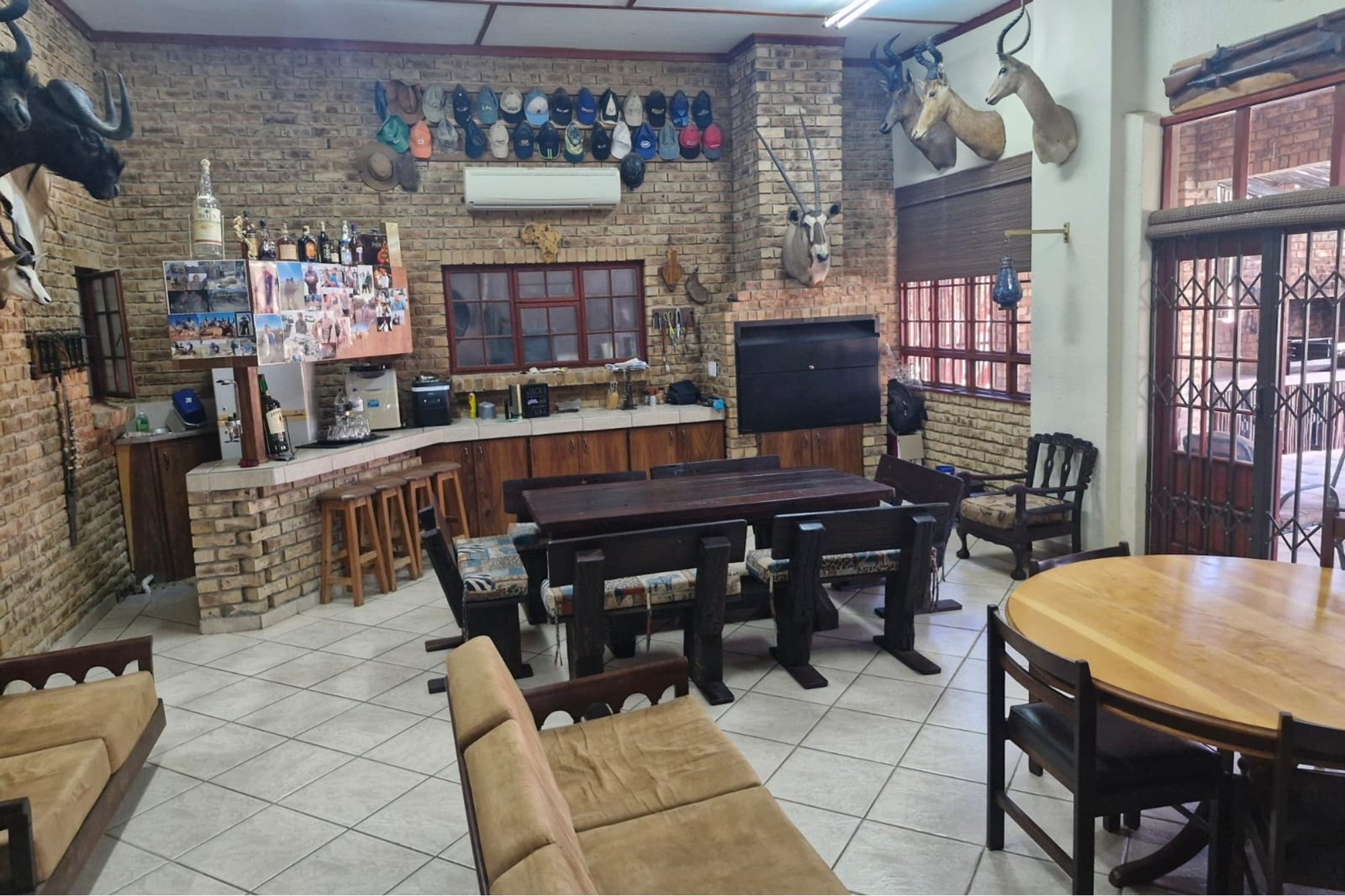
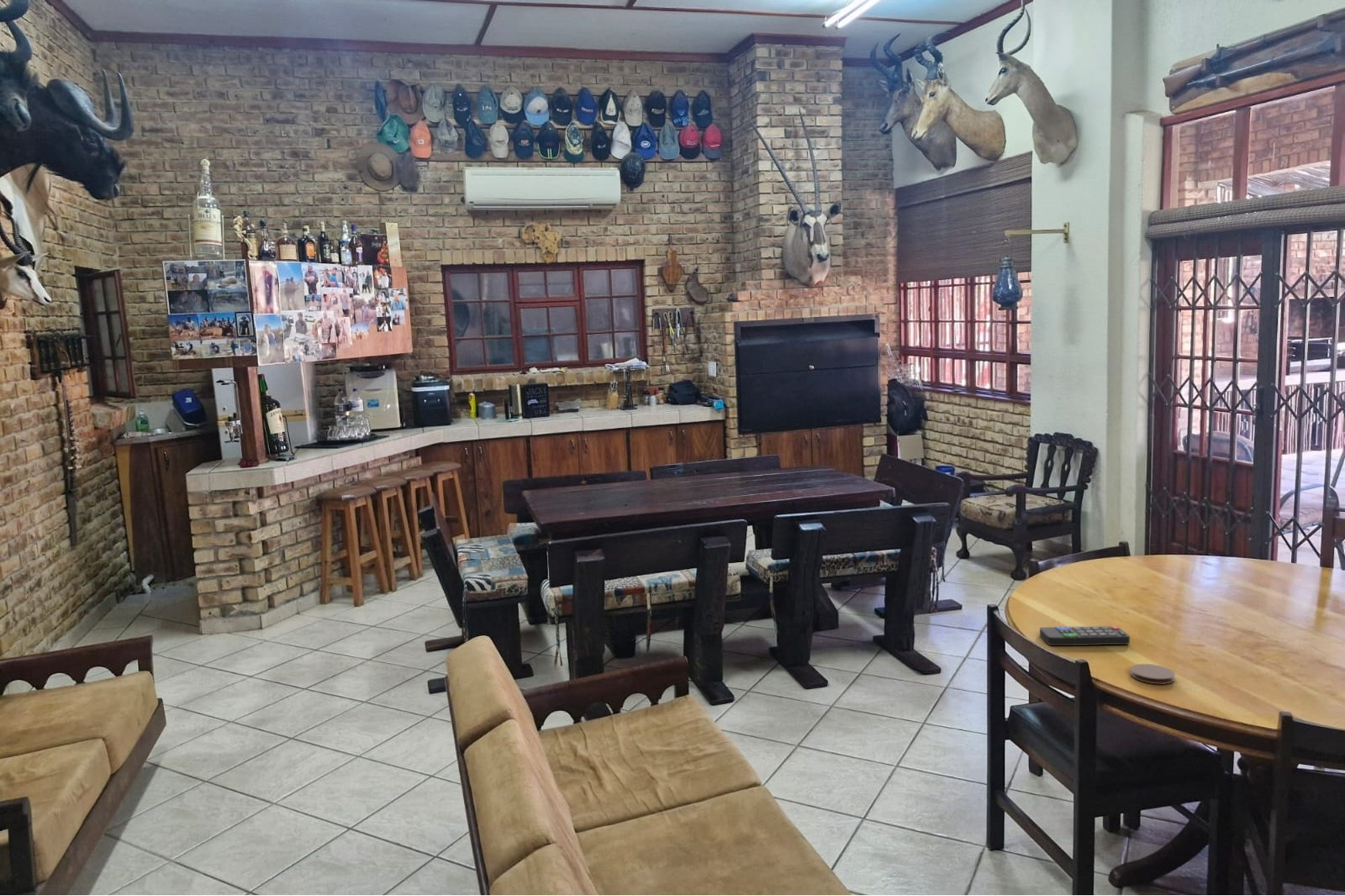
+ coaster (1152, 674)
+ remote control (1083, 635)
